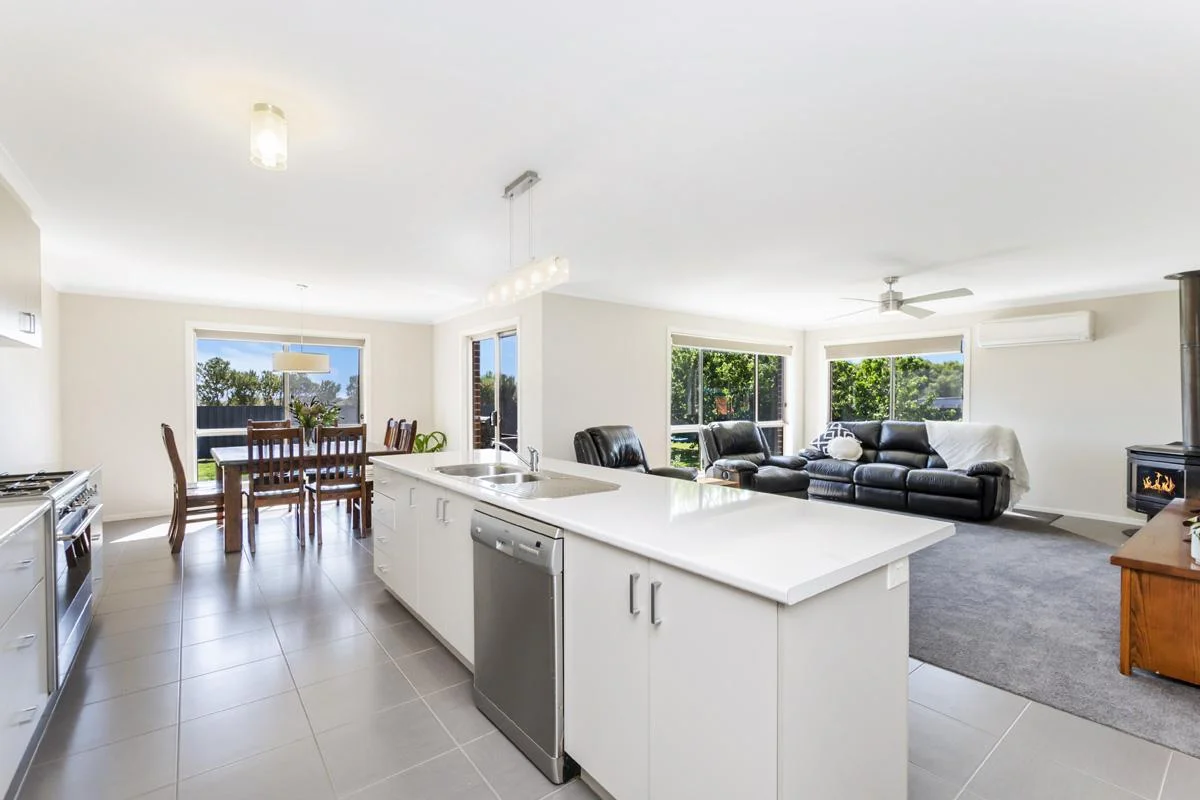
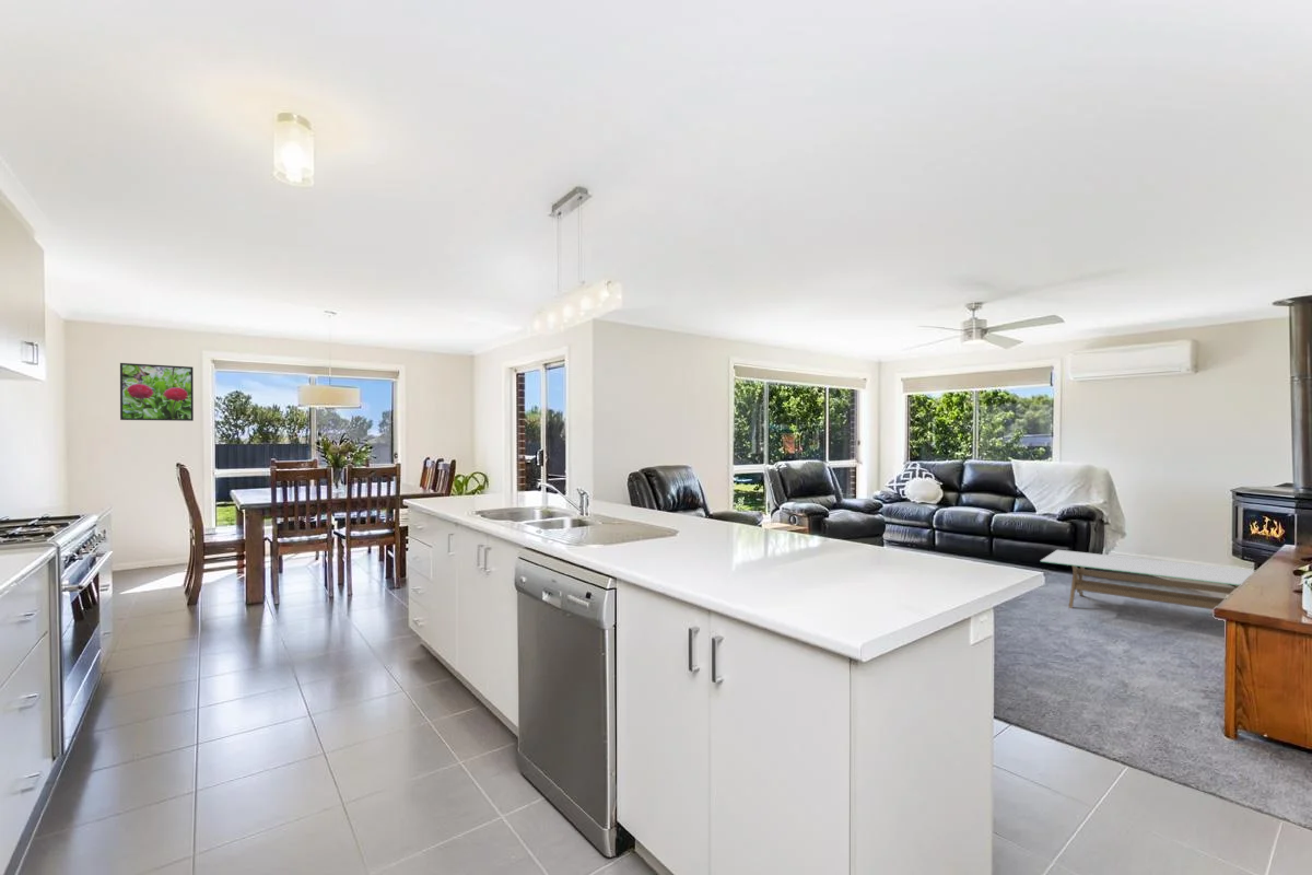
+ coffee table (1152, 590)
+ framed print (157, 393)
